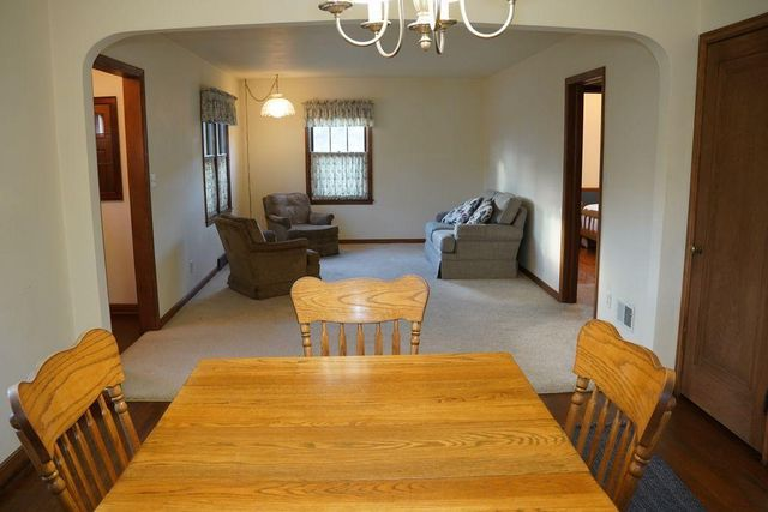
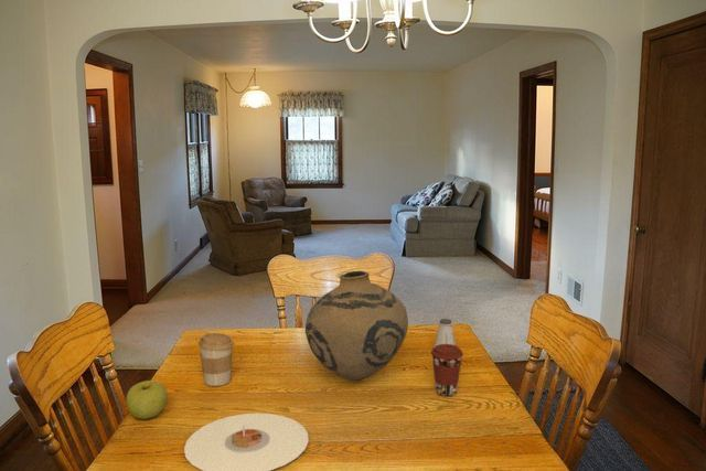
+ saltshaker (445, 335)
+ vase (356, 327)
+ plate (247, 436)
+ apple (147, 399)
+ coffee cup (216, 357)
+ coffee cup (446, 370)
